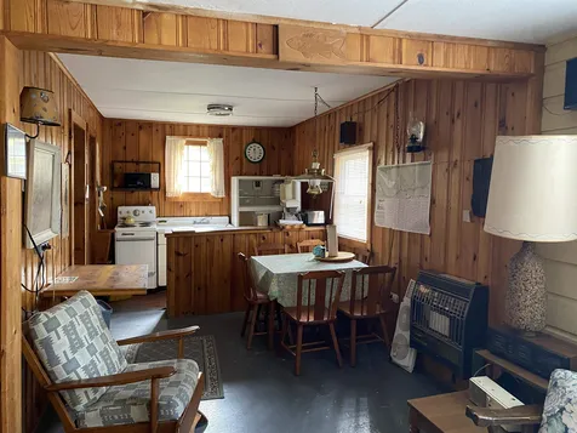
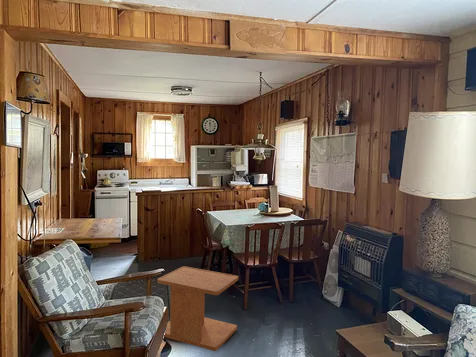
+ side table (198, 305)
